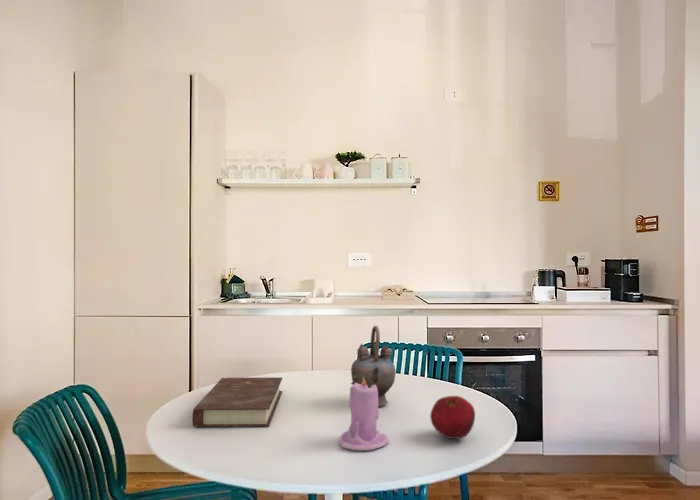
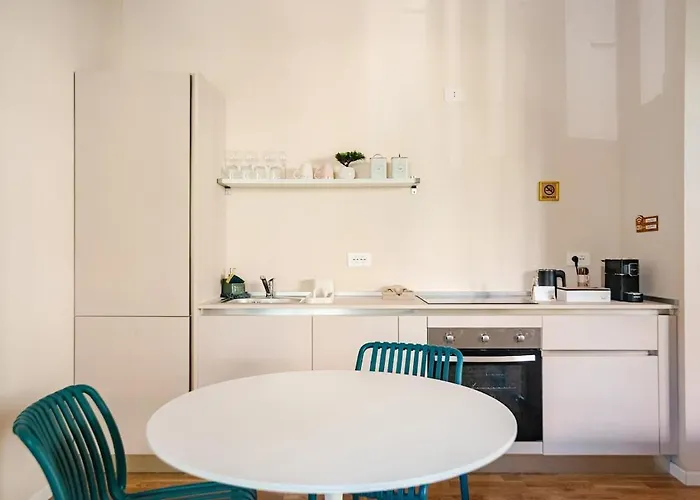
- teapot (373, 365)
- fruit (452, 415)
- book (242, 399)
- candle (362, 408)
